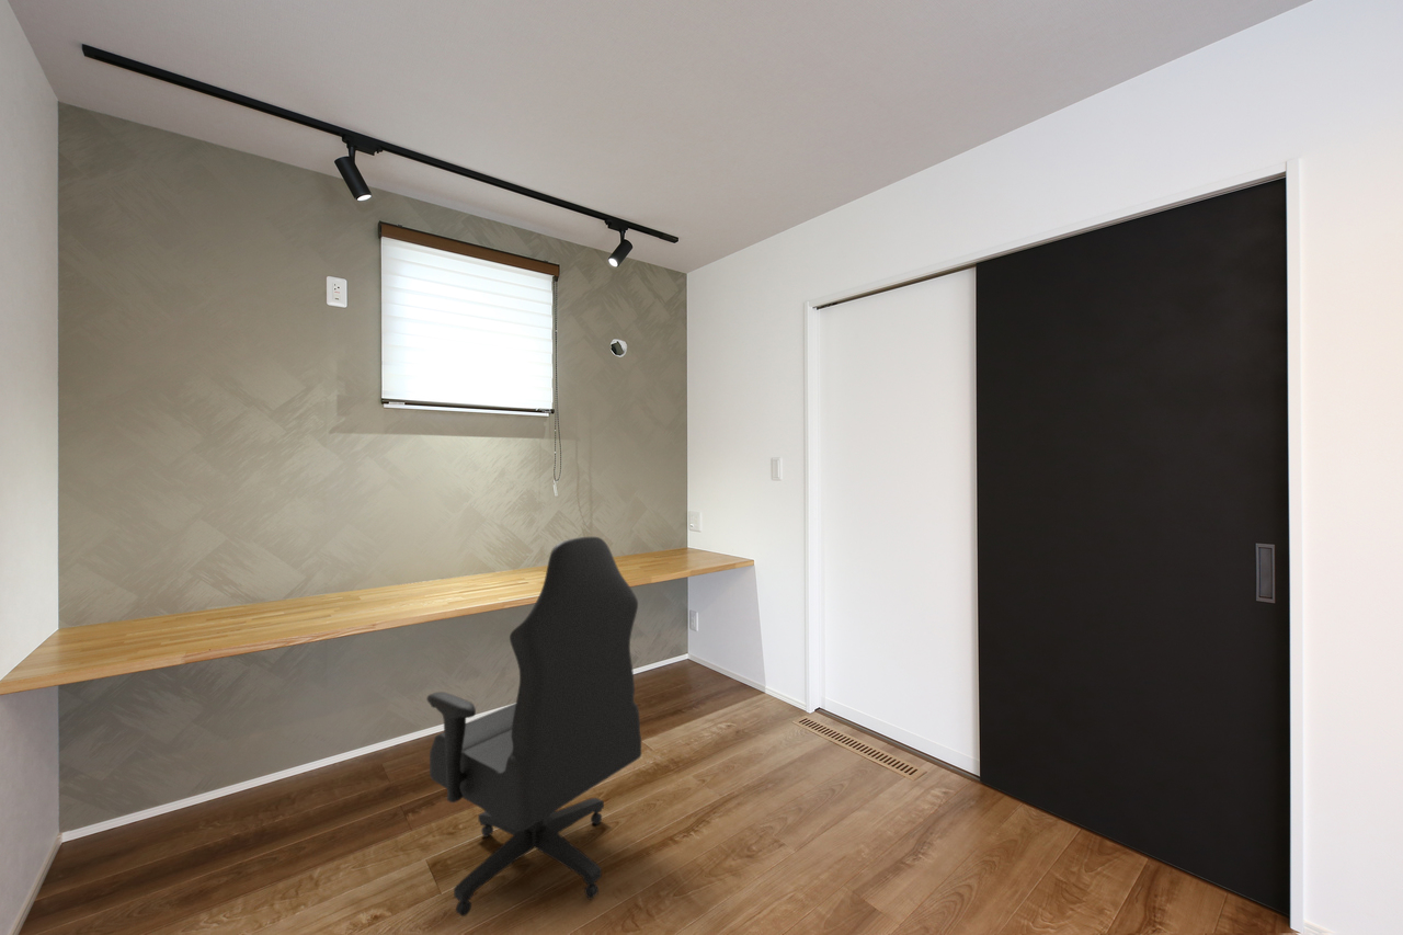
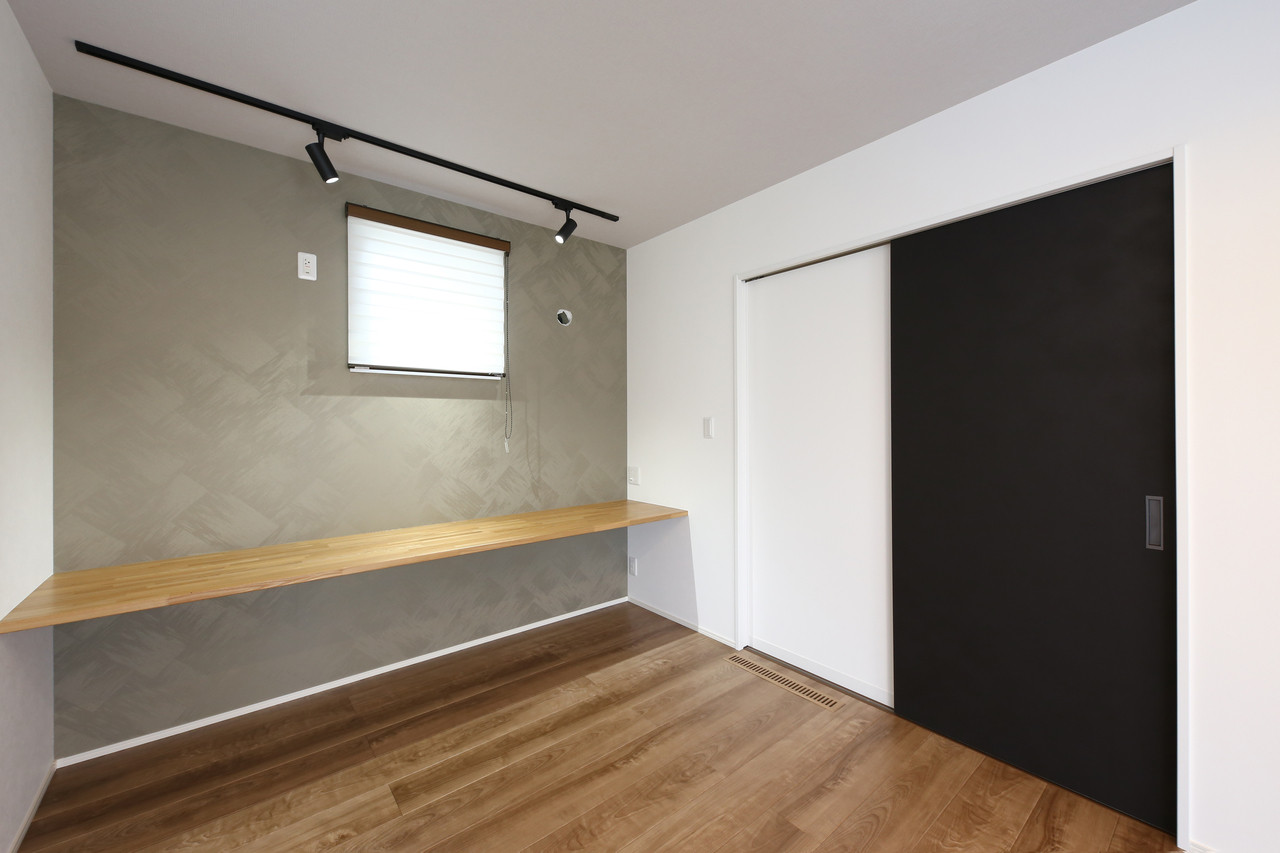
- office chair (536, 698)
